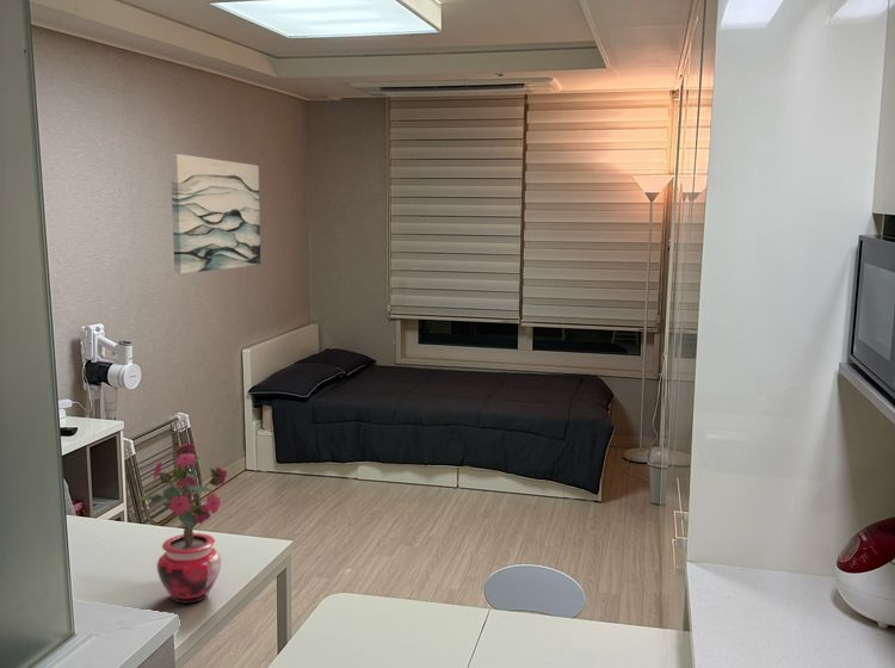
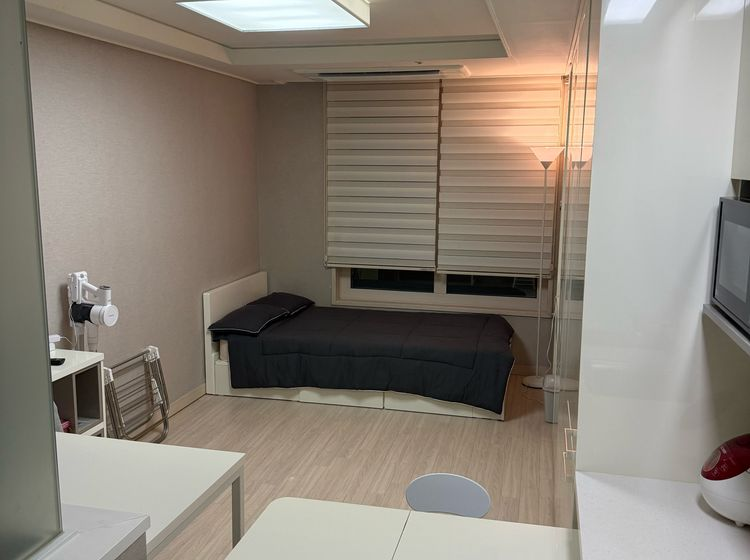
- wall art (220, 215)
- potted plant (184, 520)
